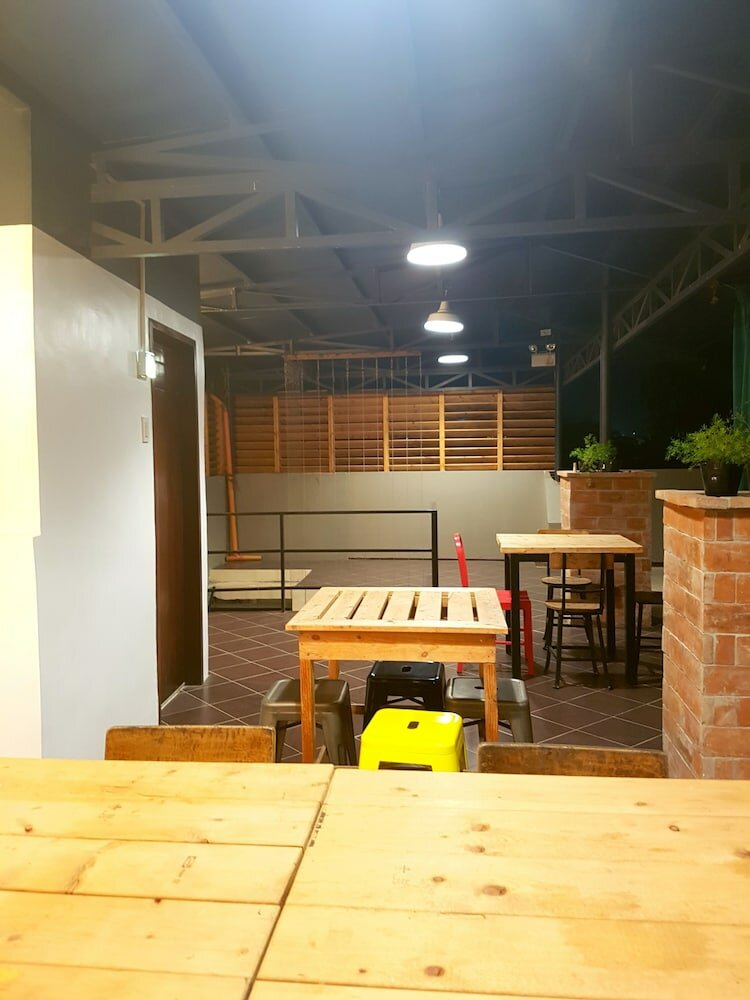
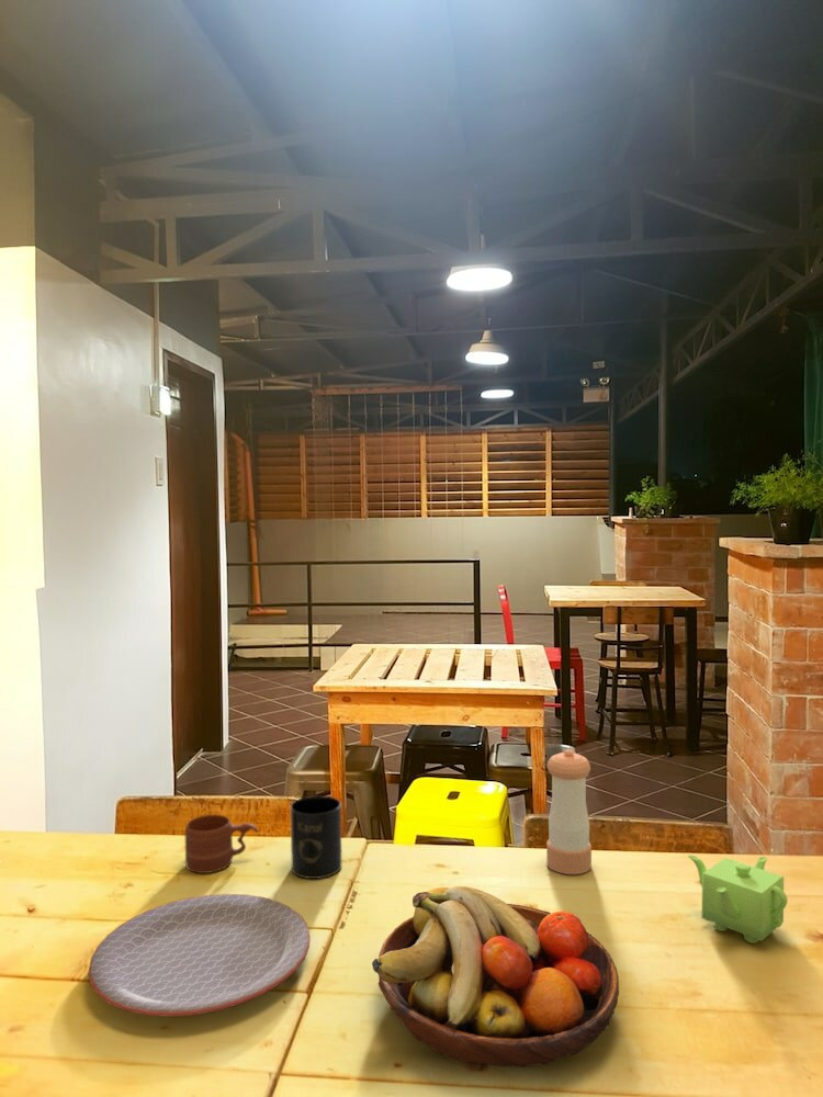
+ fruit bowl (495, 952)
+ pepper shaker (568, 807)
+ mug (319, 832)
+ mug (222, 842)
+ teapot (734, 893)
+ plate (203, 953)
